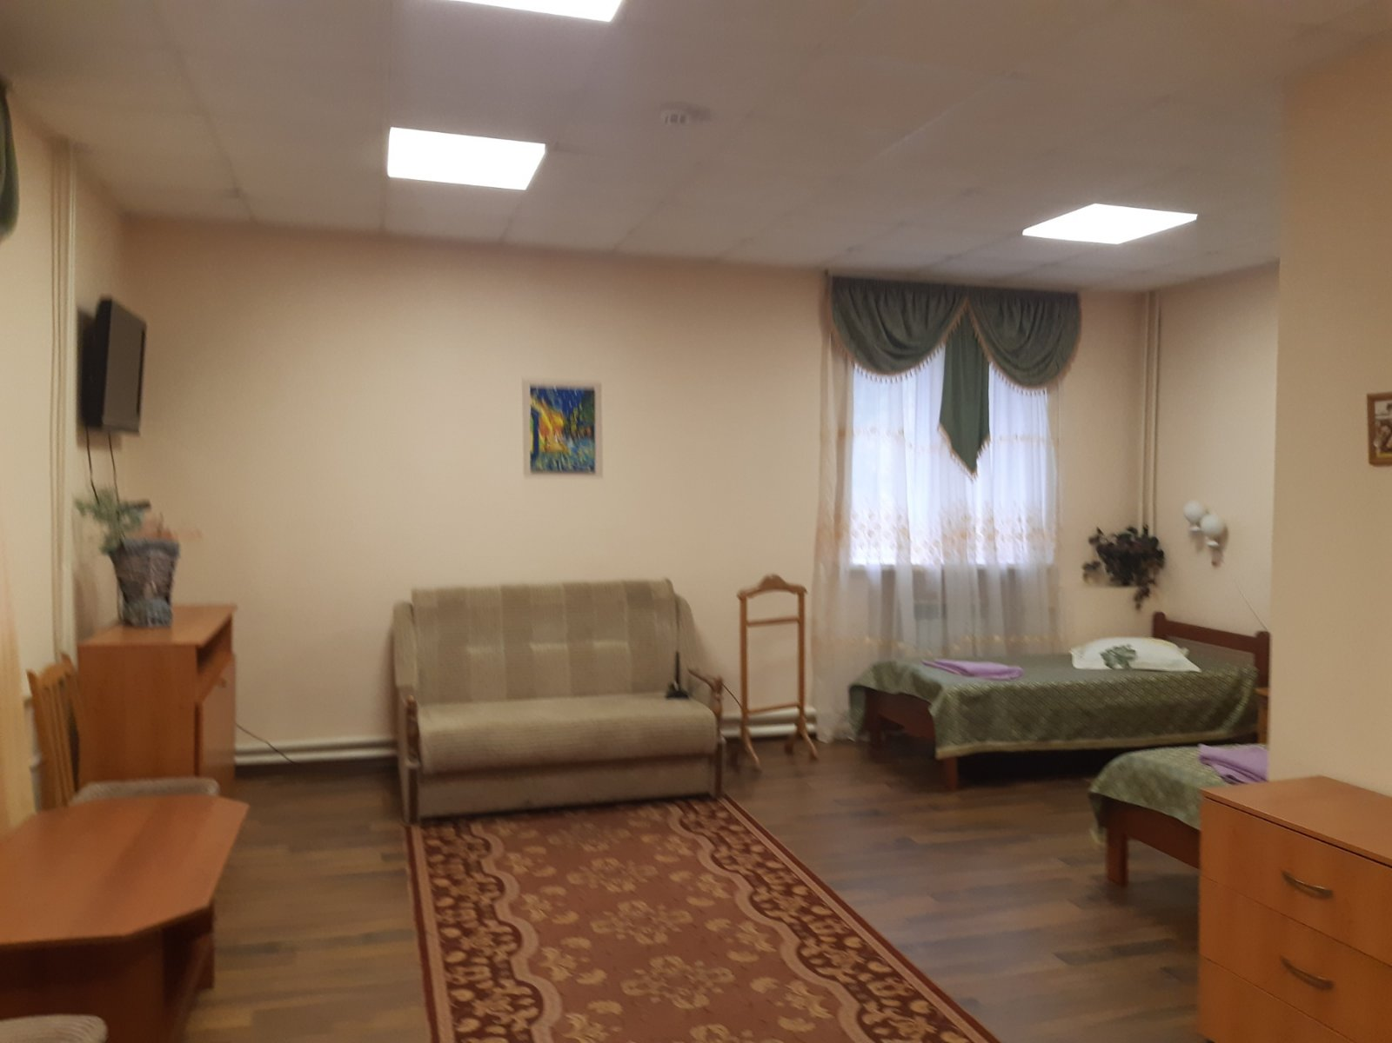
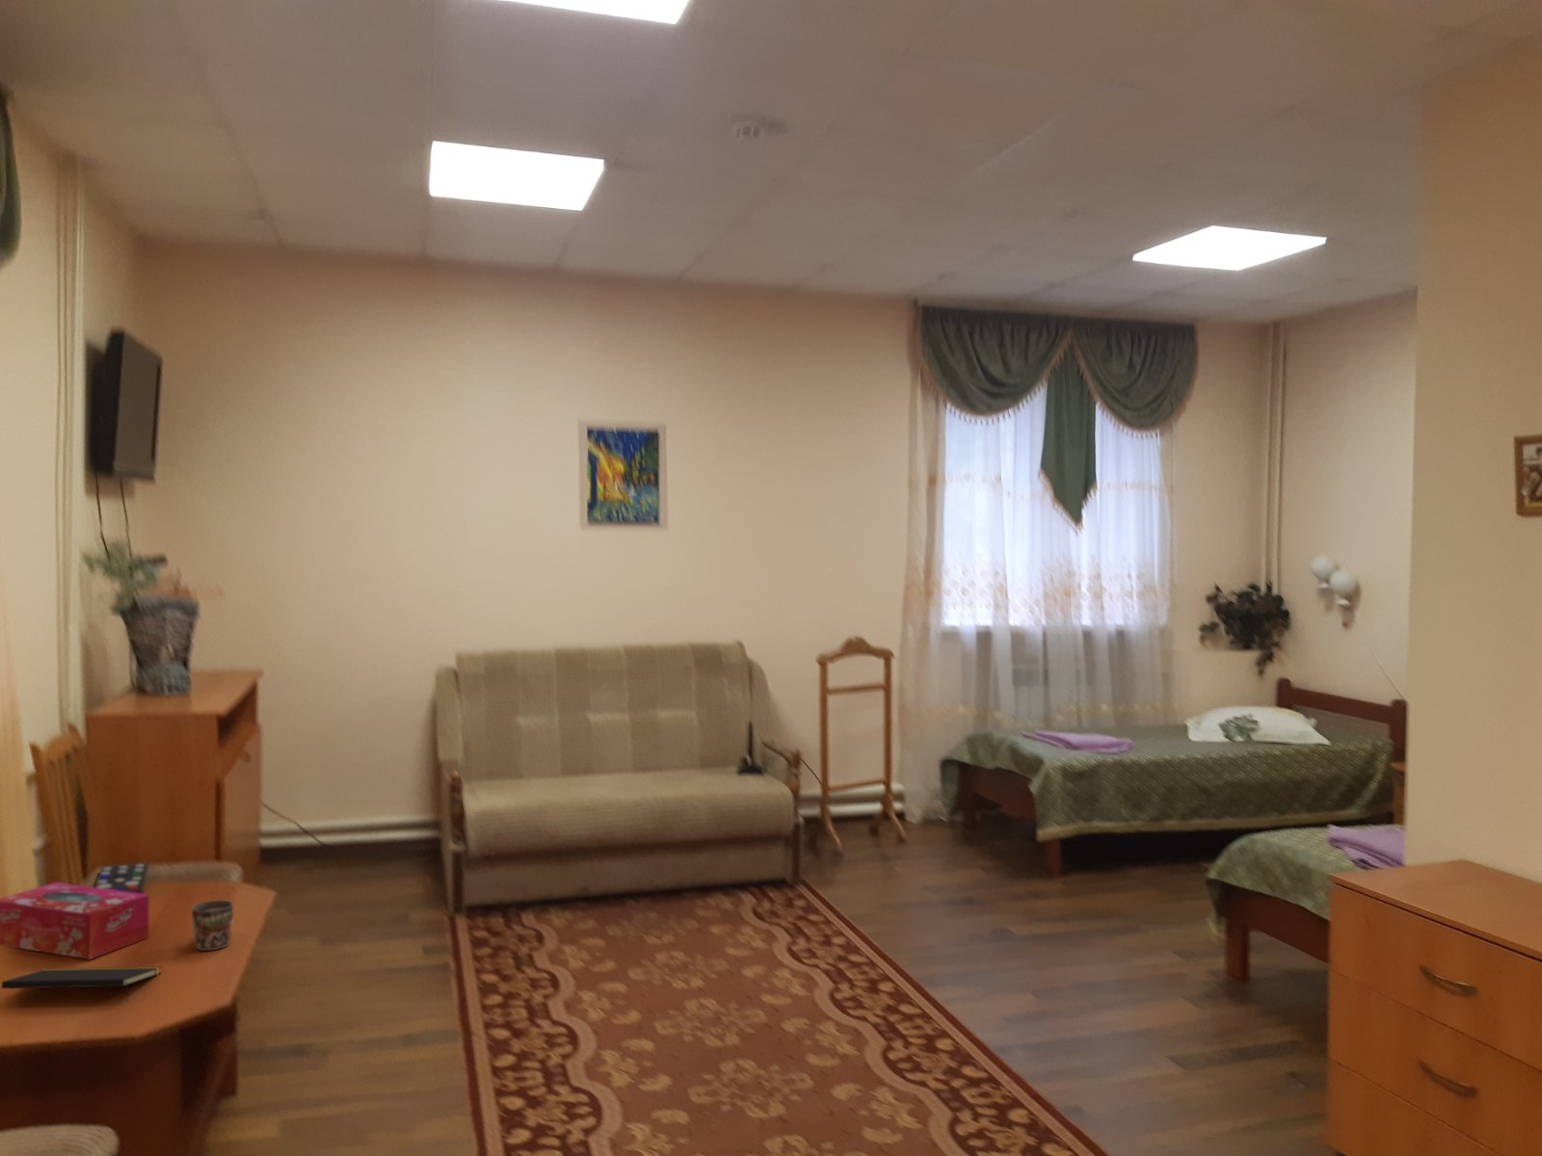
+ tissue box (72, 919)
+ notepad (84, 976)
+ mug (211, 923)
+ remote control (120, 879)
